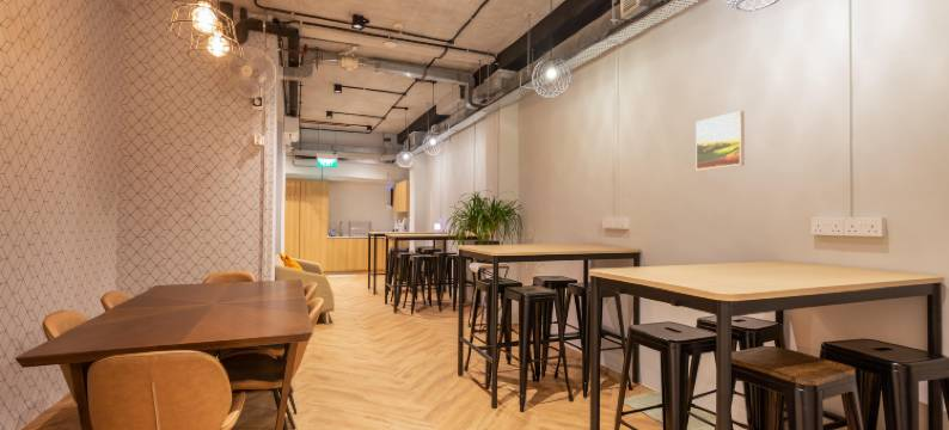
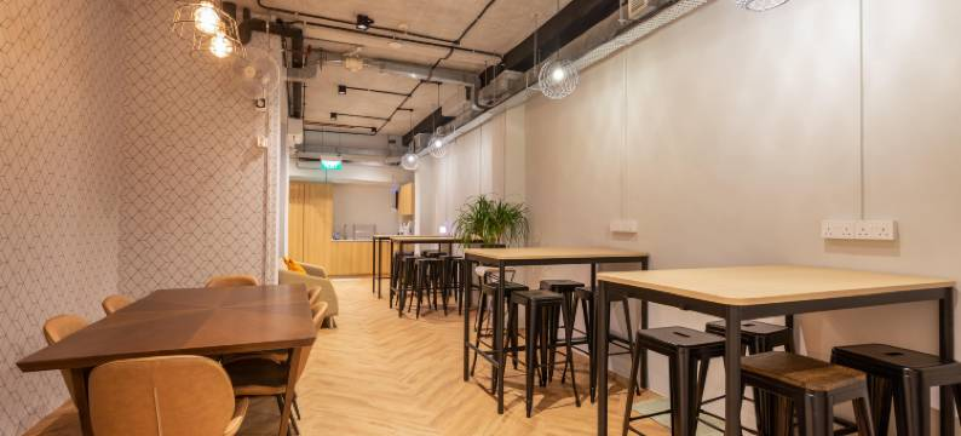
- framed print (718, 142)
